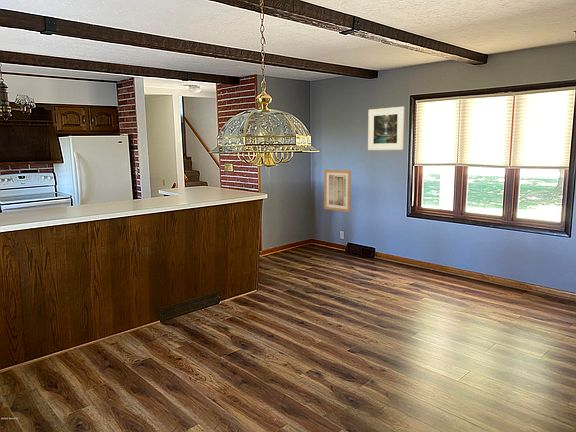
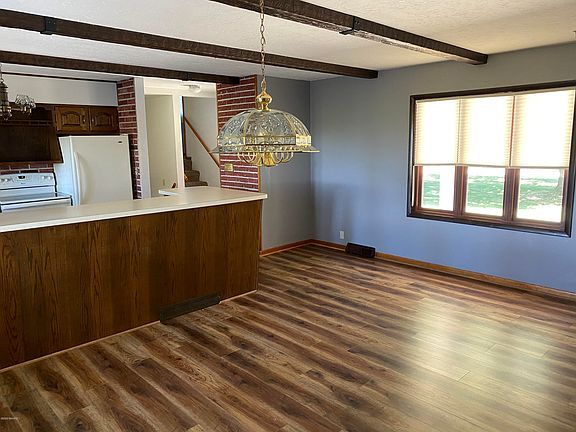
- wall art (337, 190)
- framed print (385, 129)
